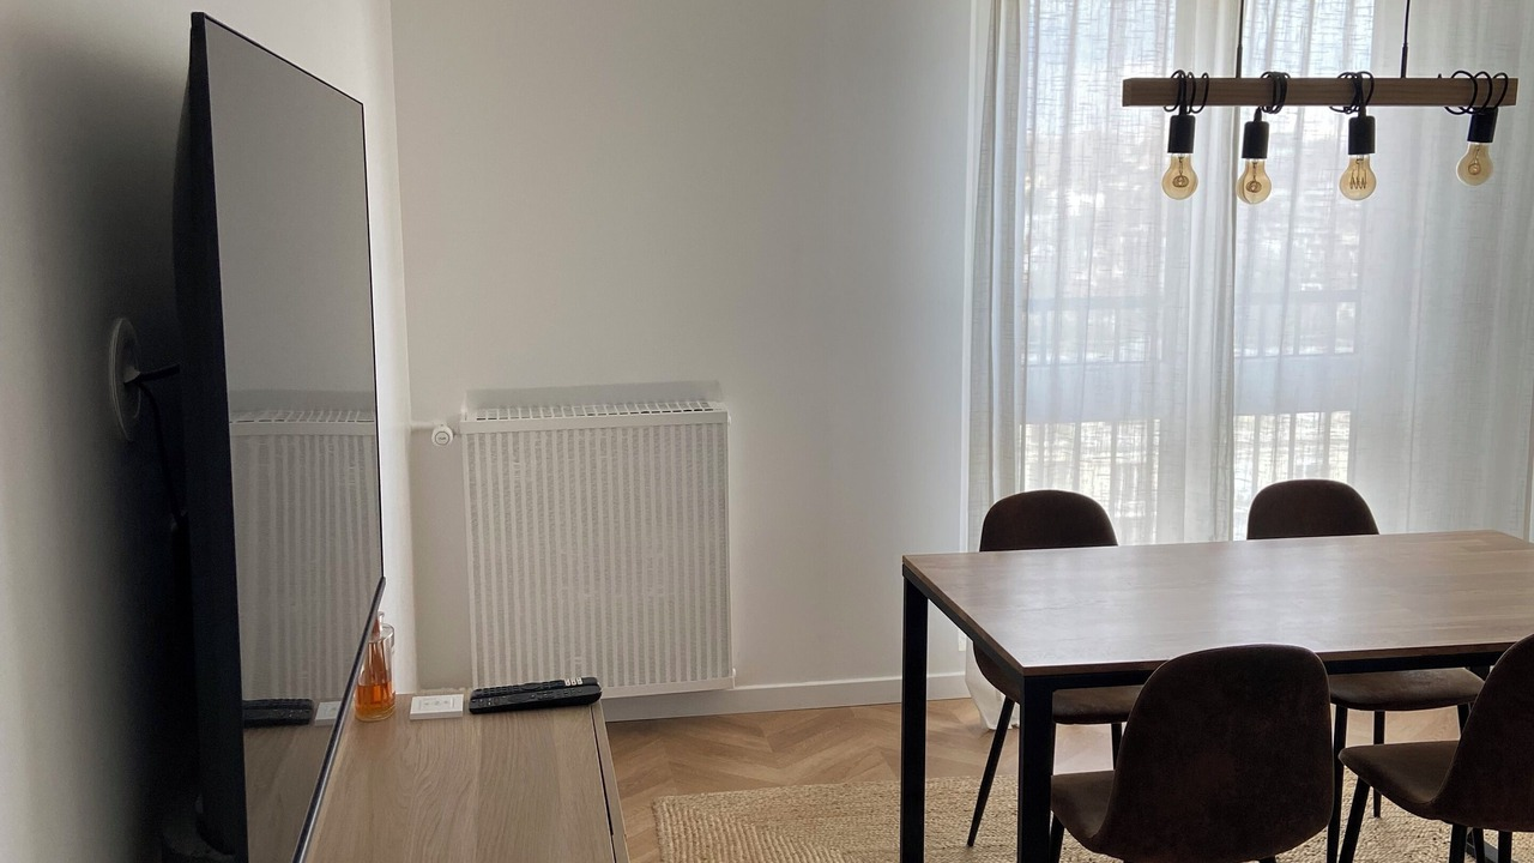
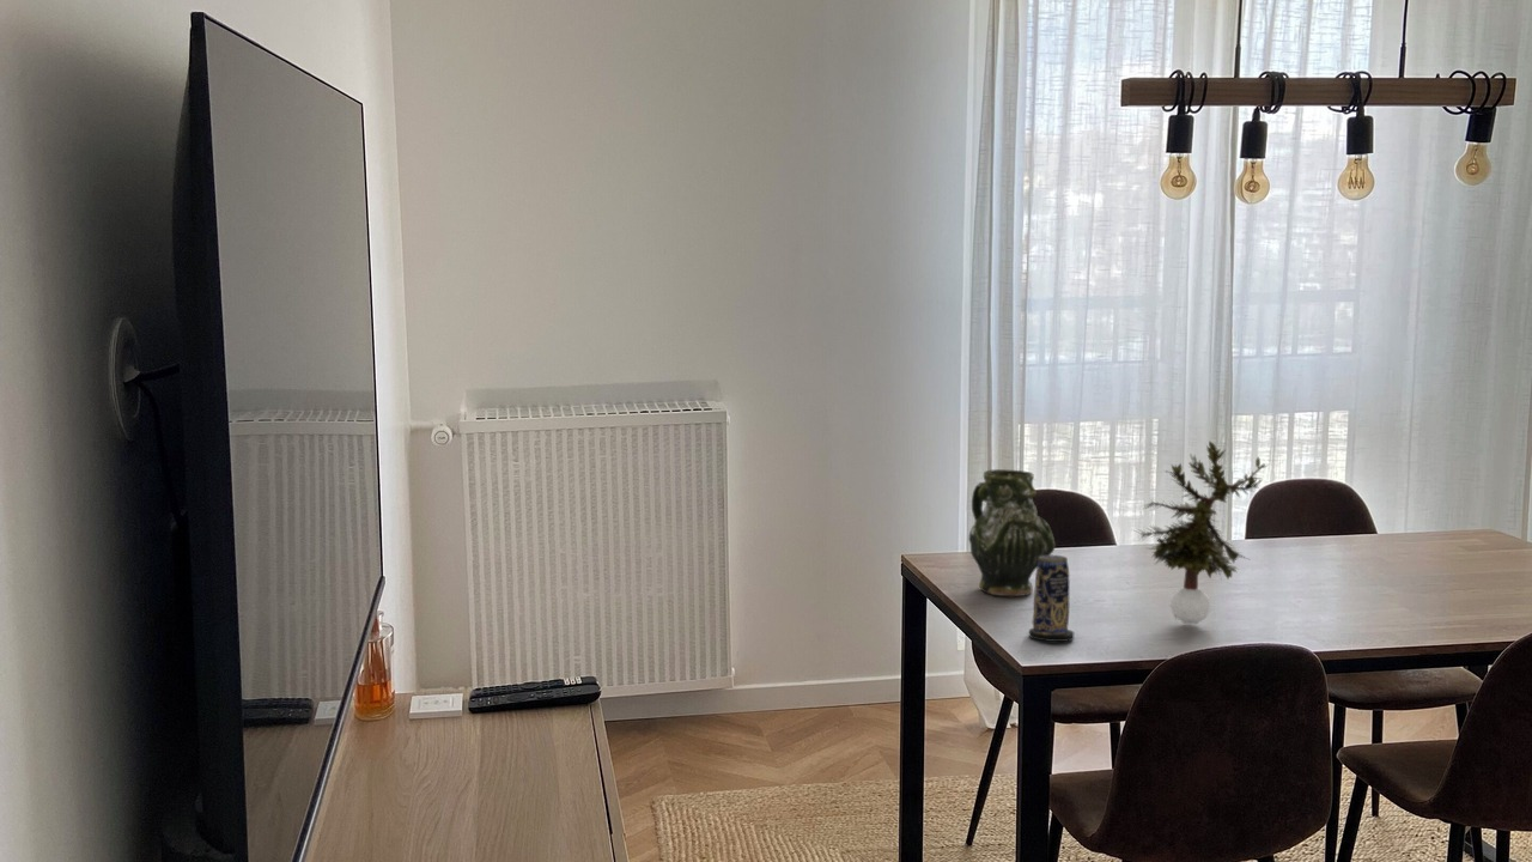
+ candle (1052, 596)
+ ceramic pitcher (1002, 530)
+ potted plant (1204, 532)
